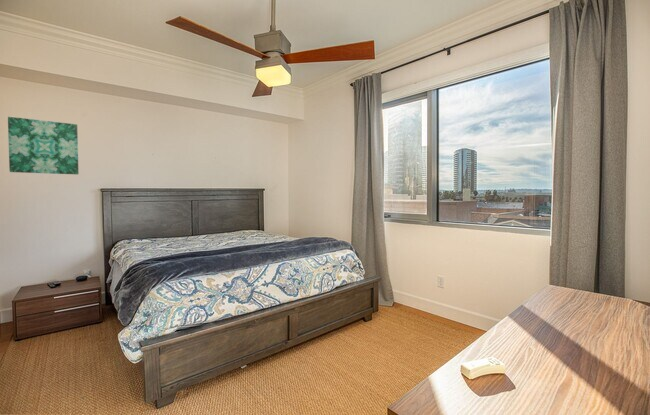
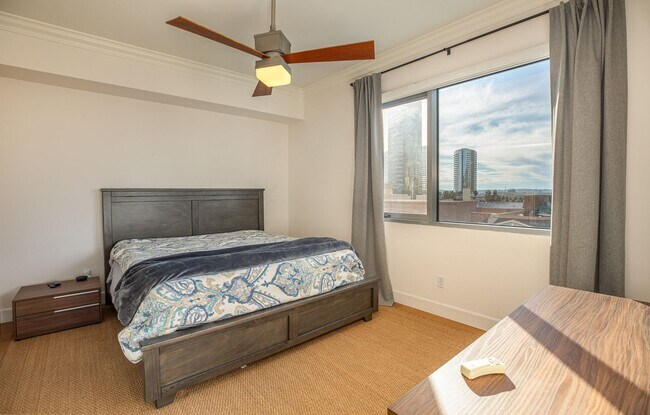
- wall art (45, 147)
